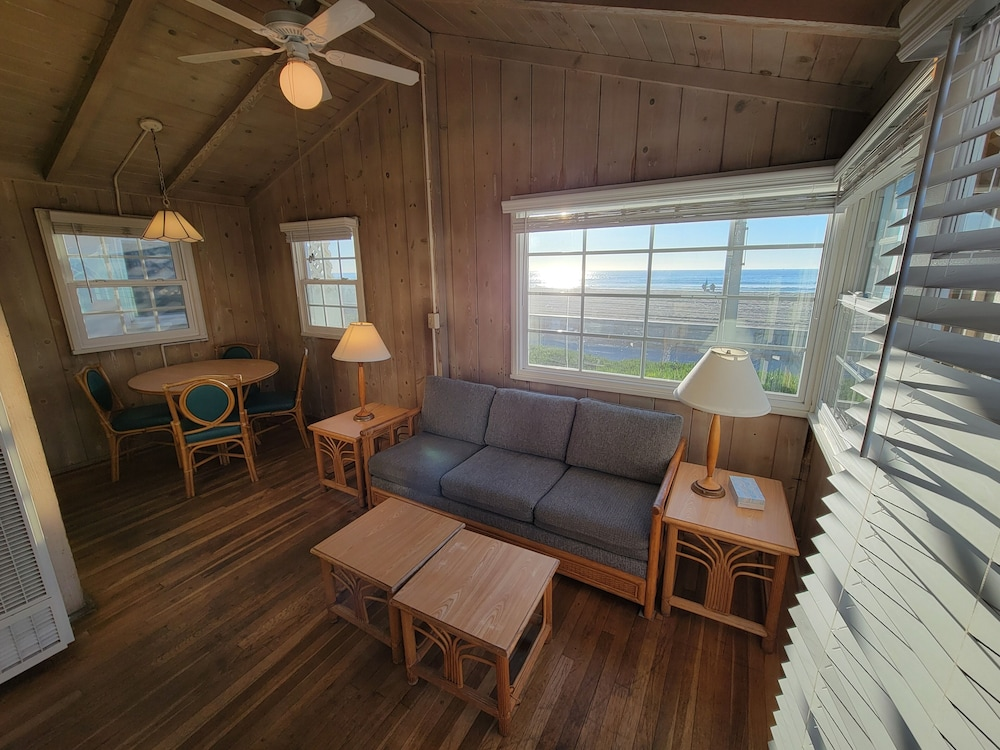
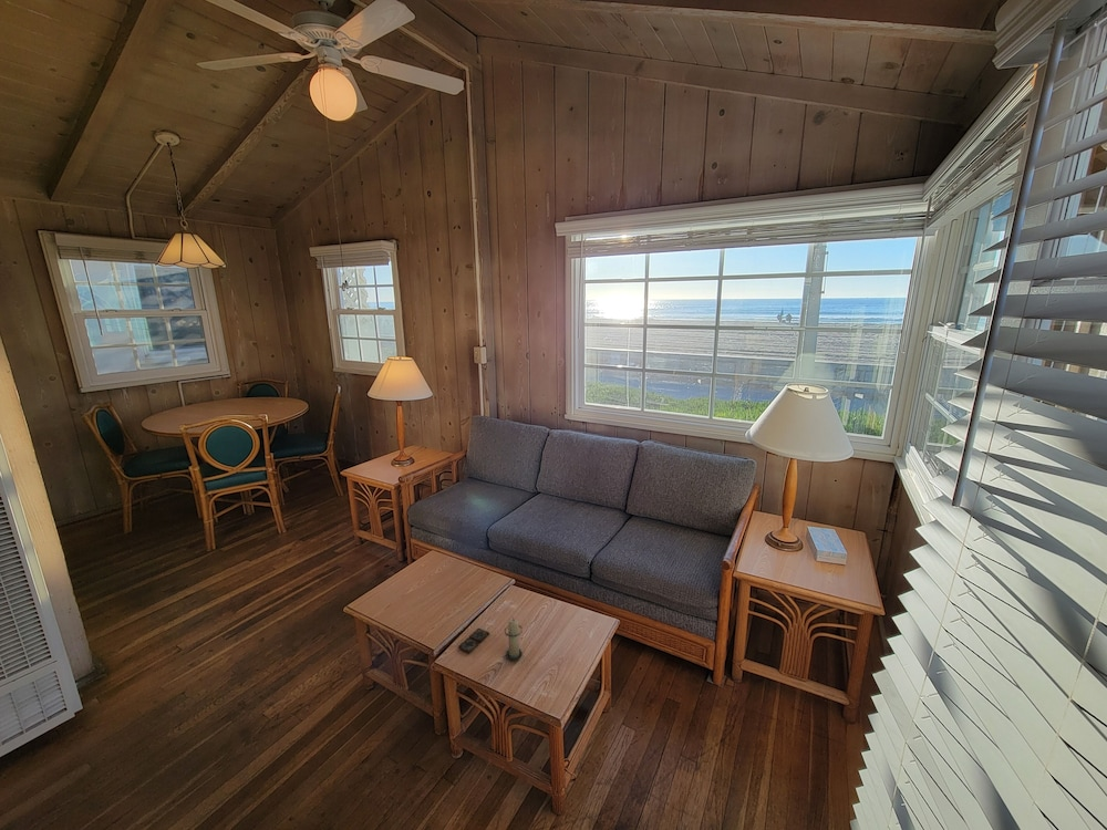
+ coaster (474, 640)
+ candle (514, 636)
